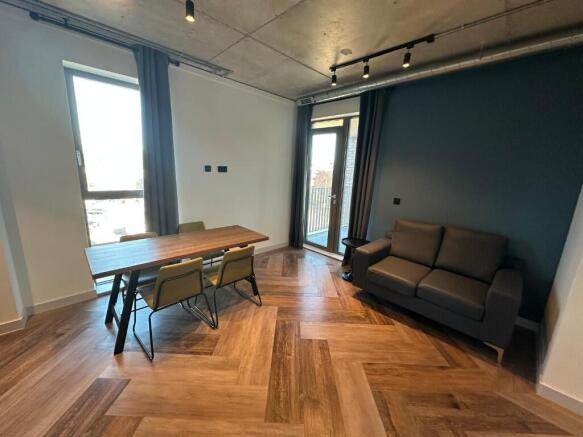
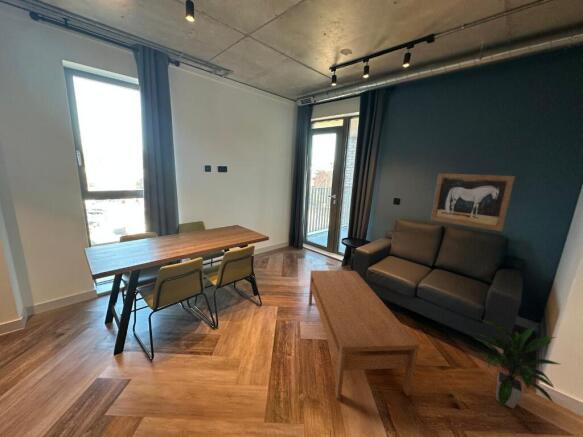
+ indoor plant (512, 364)
+ wall art (468, 200)
+ coffee table (348, 318)
